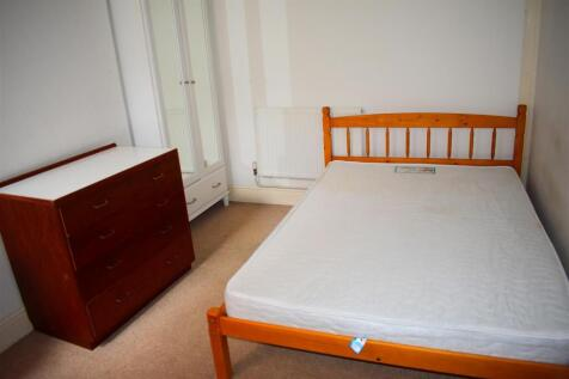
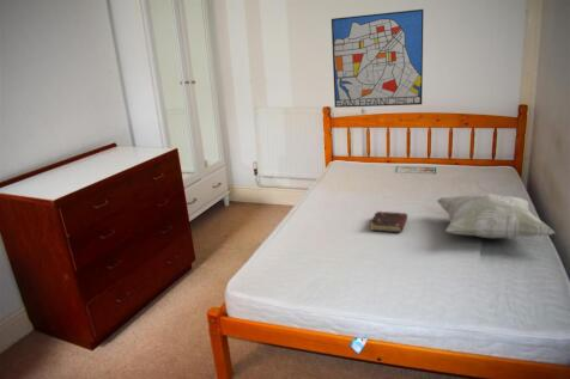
+ wall art (376, 61)
+ book (388, 220)
+ decorative pillow (489, 214)
